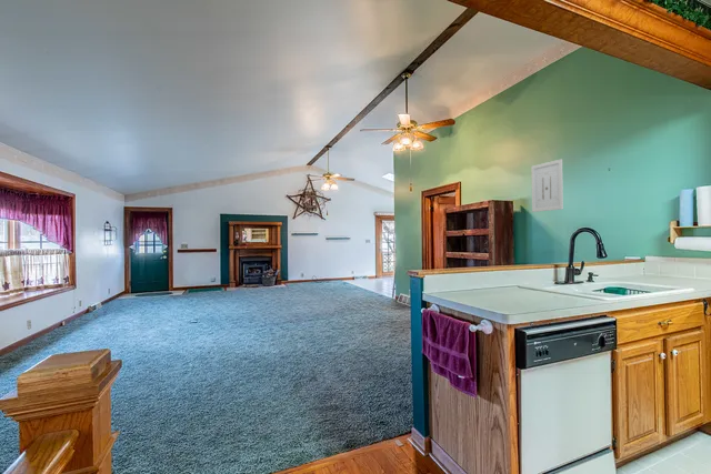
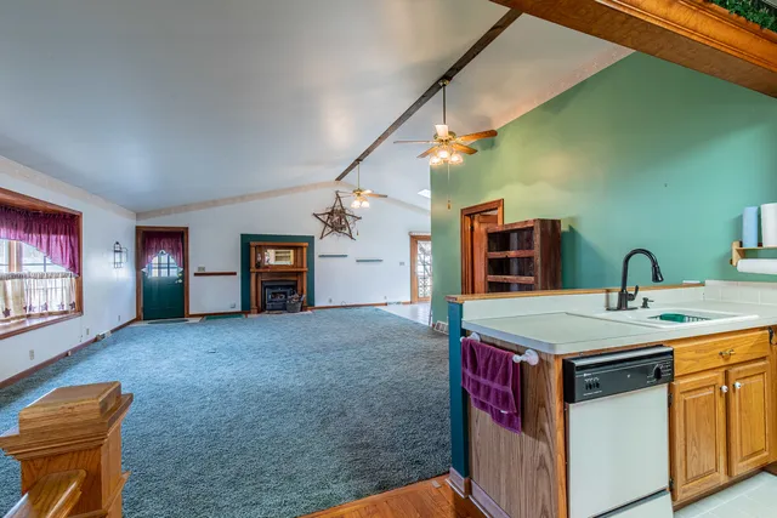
- wall art (547, 186)
